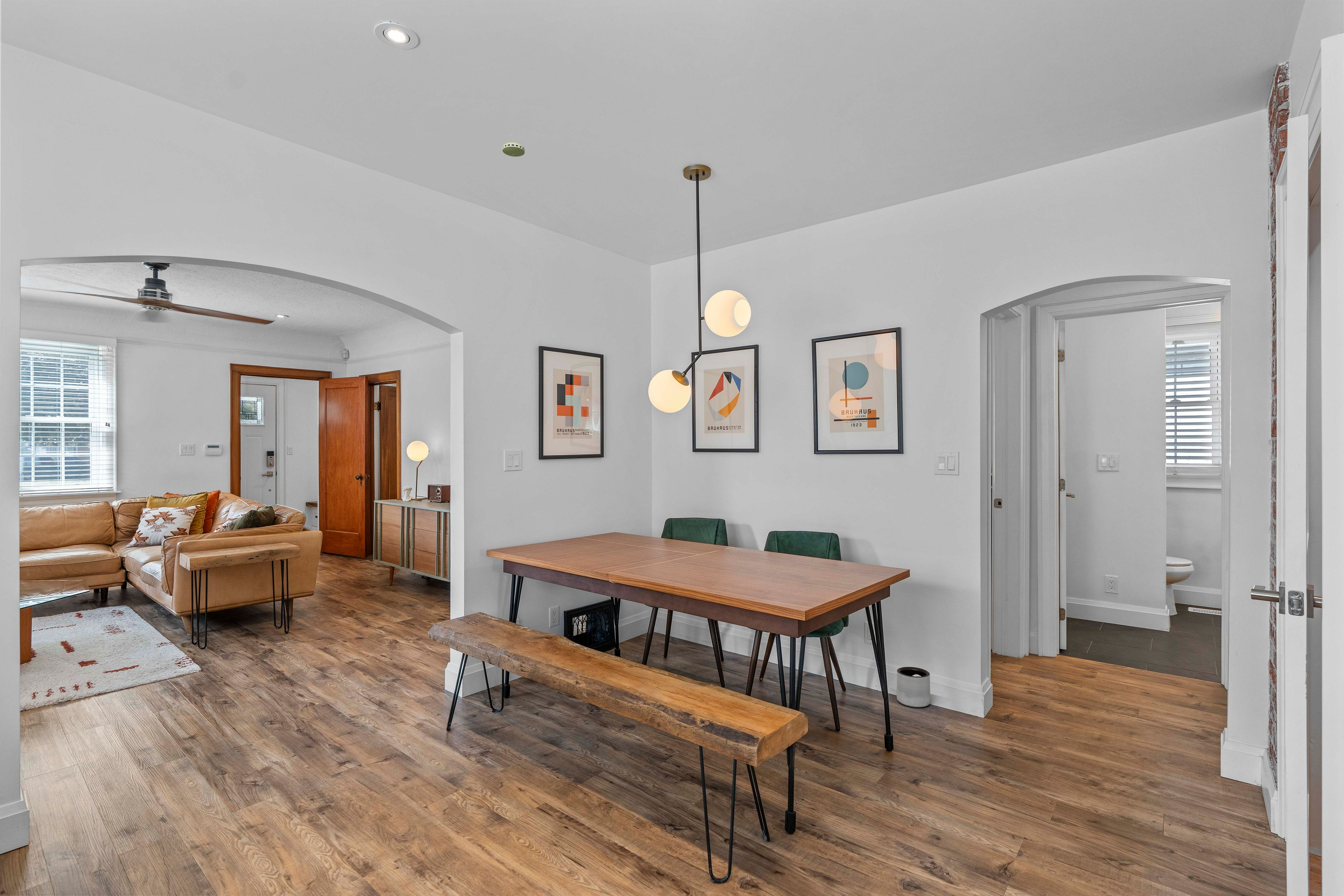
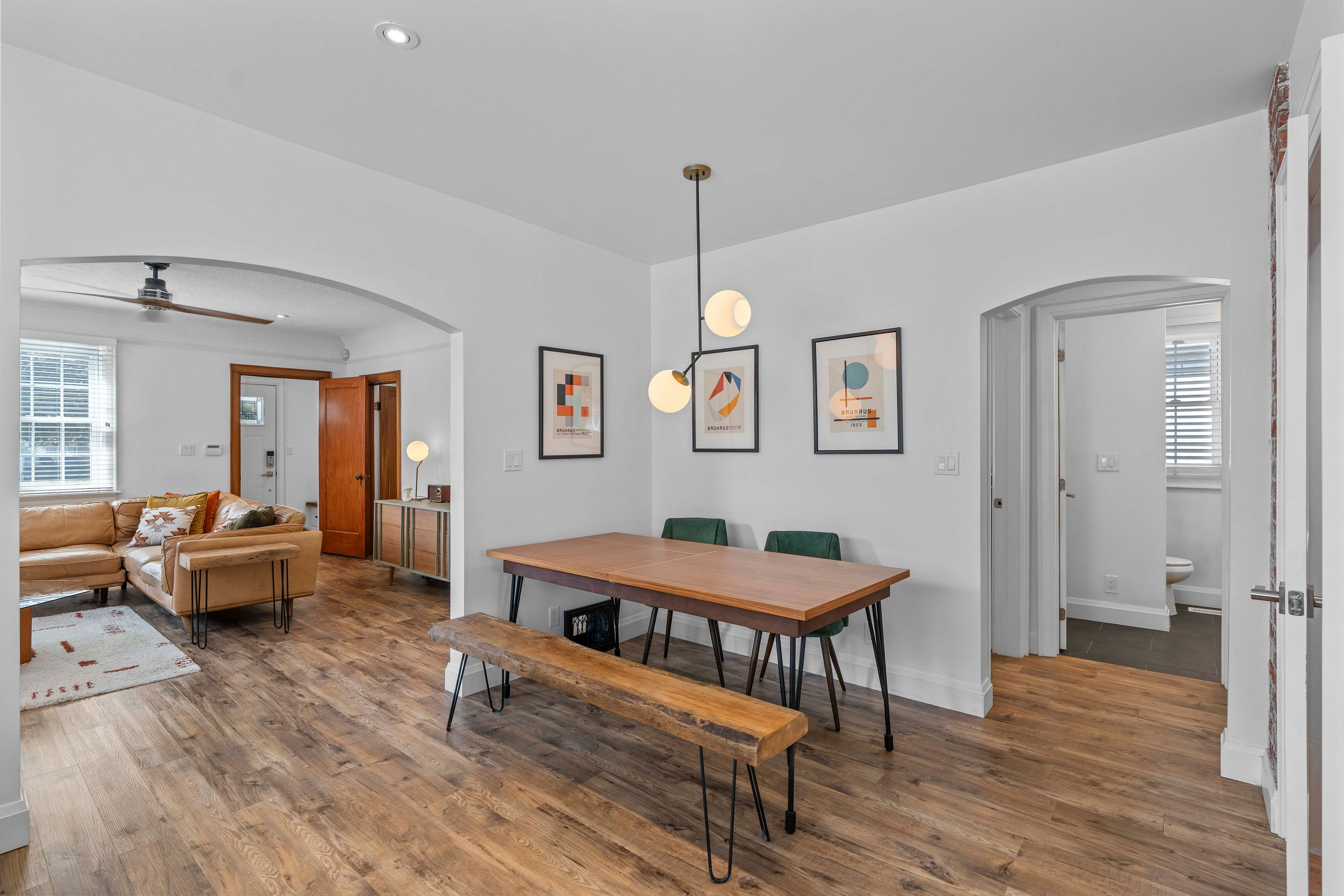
- planter (913, 687)
- smoke detector (513, 149)
